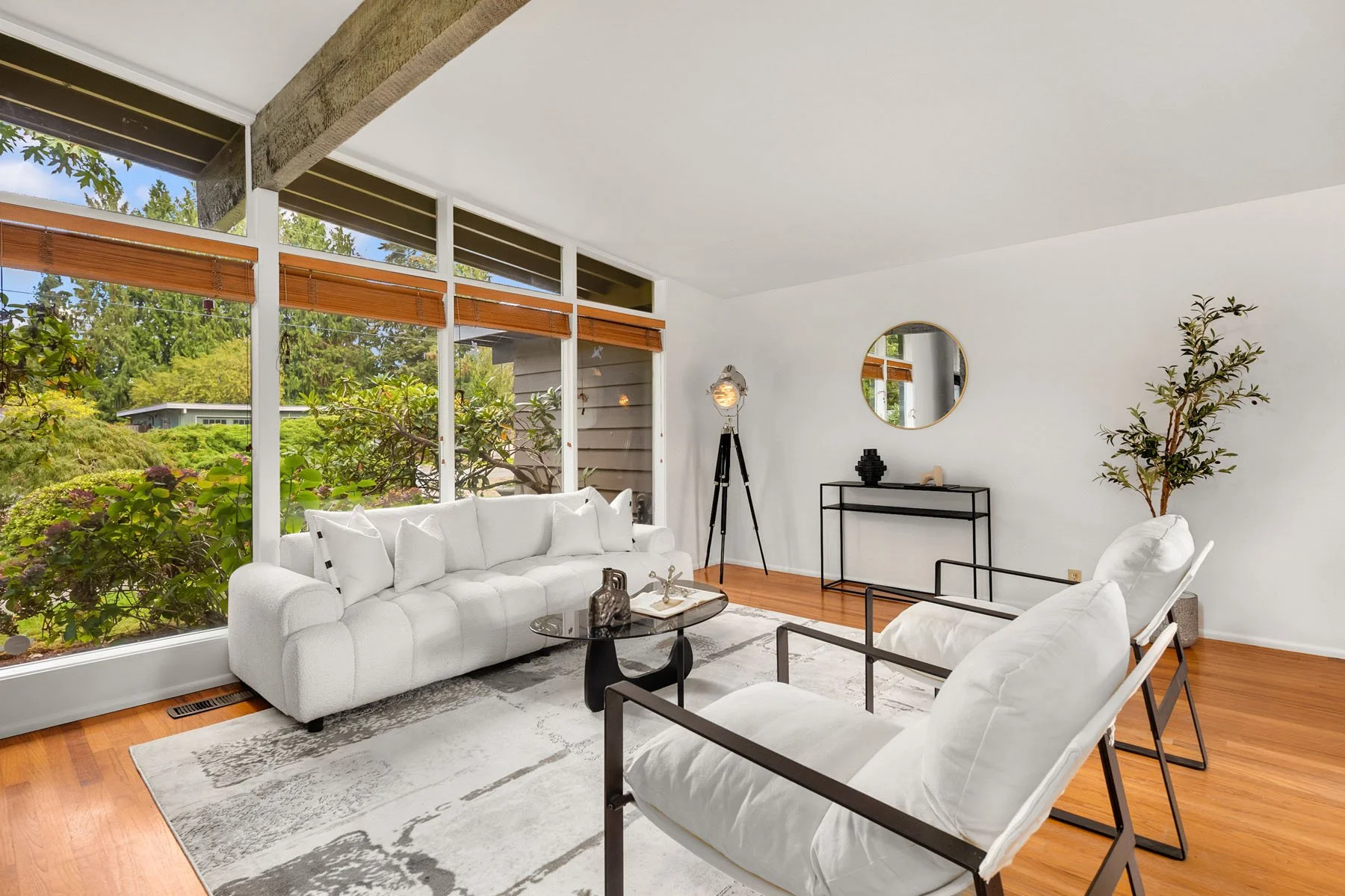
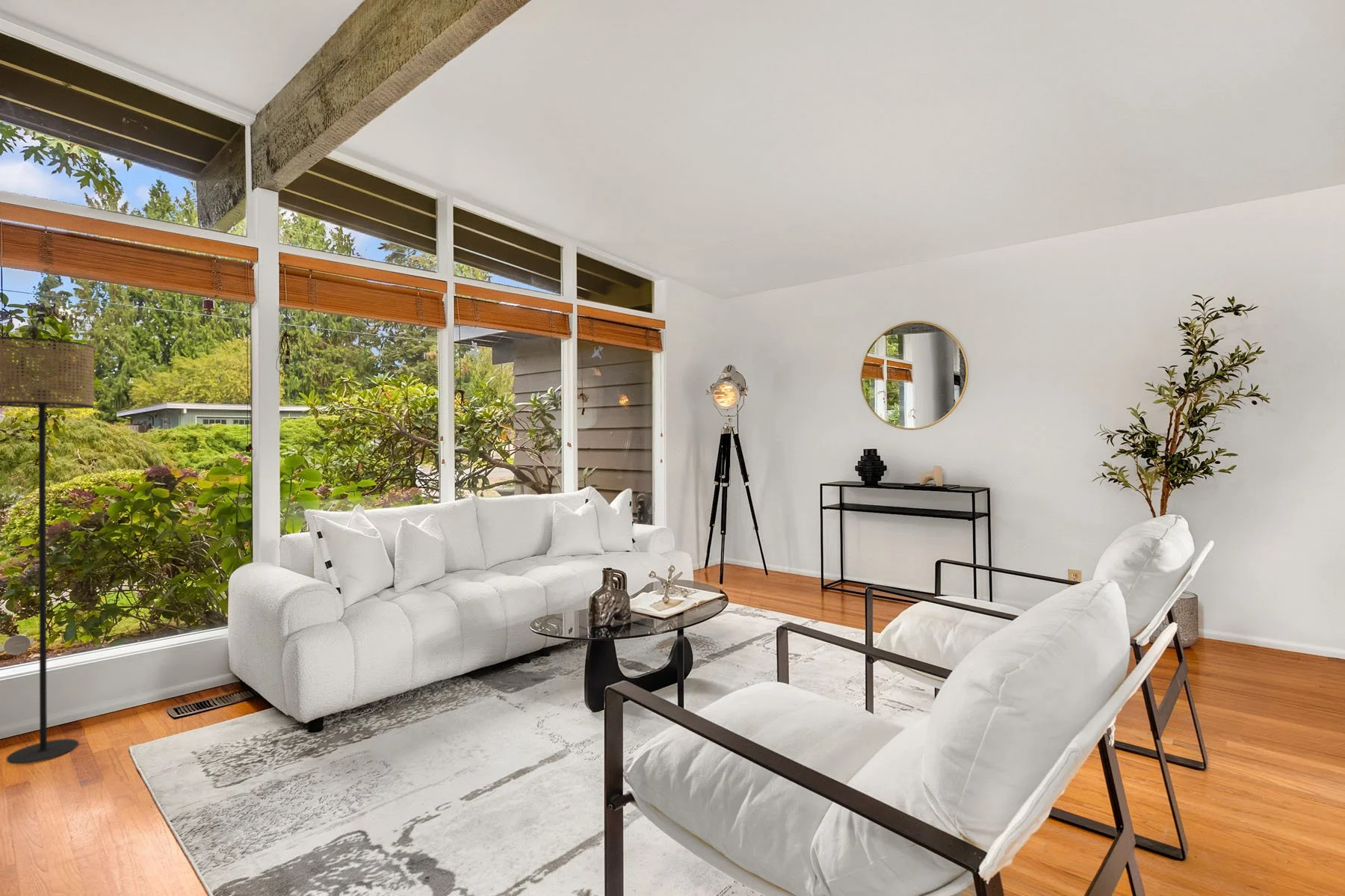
+ floor lamp (42, 547)
